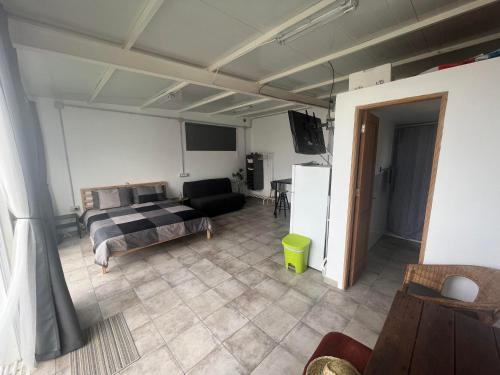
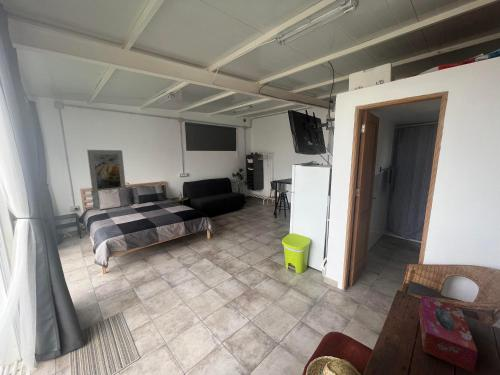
+ tissue box (443, 327)
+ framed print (107, 171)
